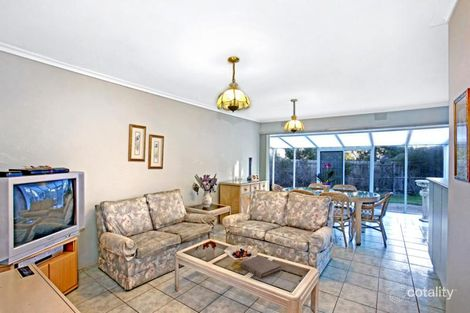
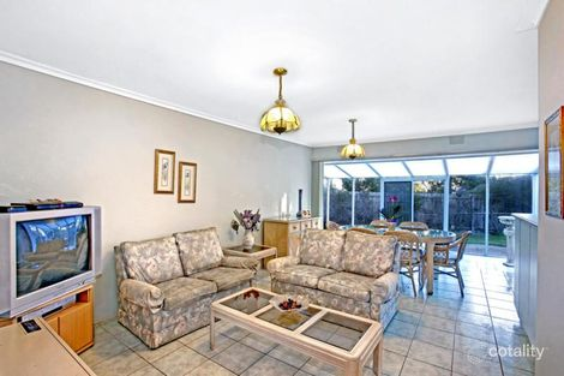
- book (260, 266)
